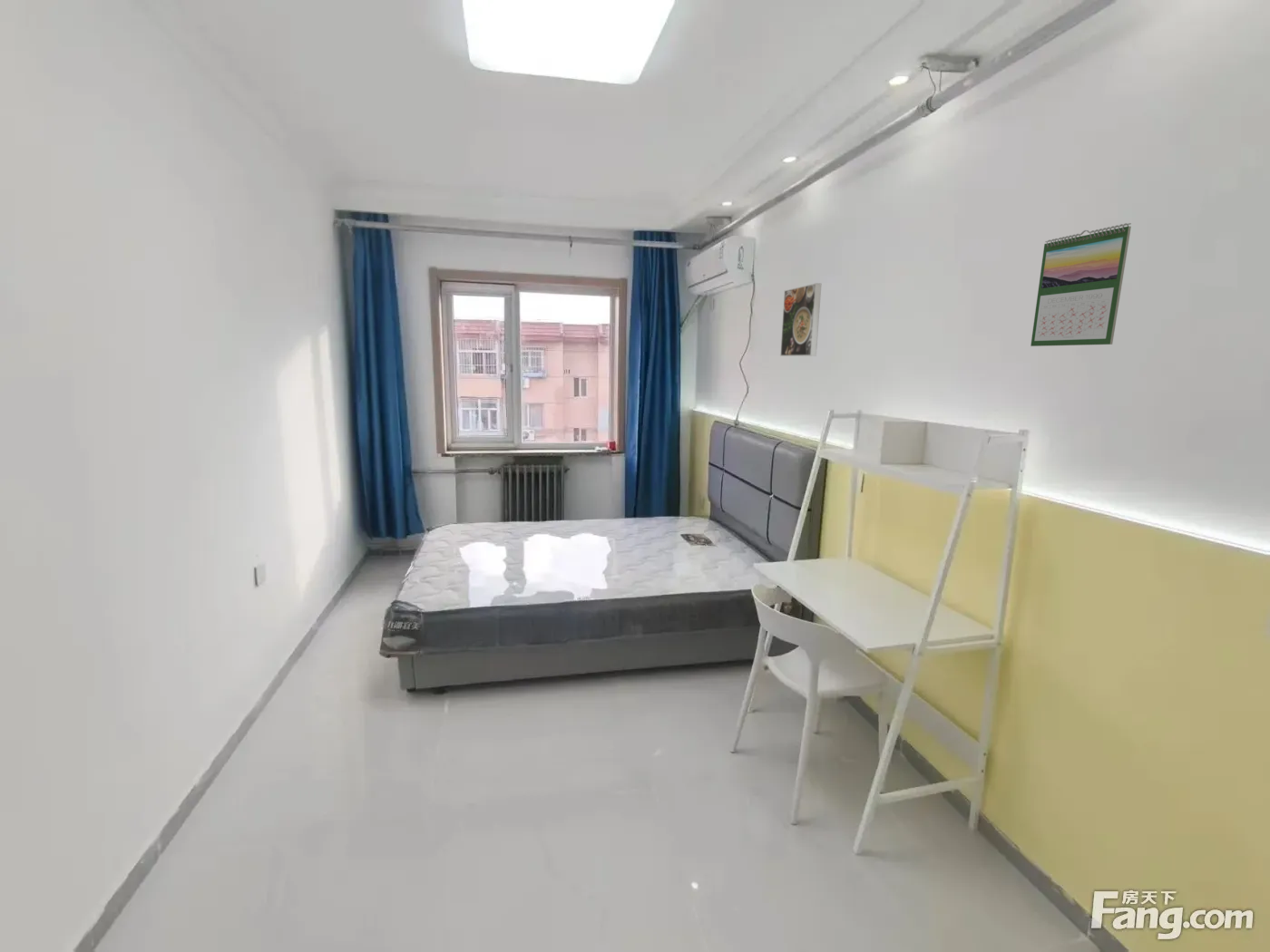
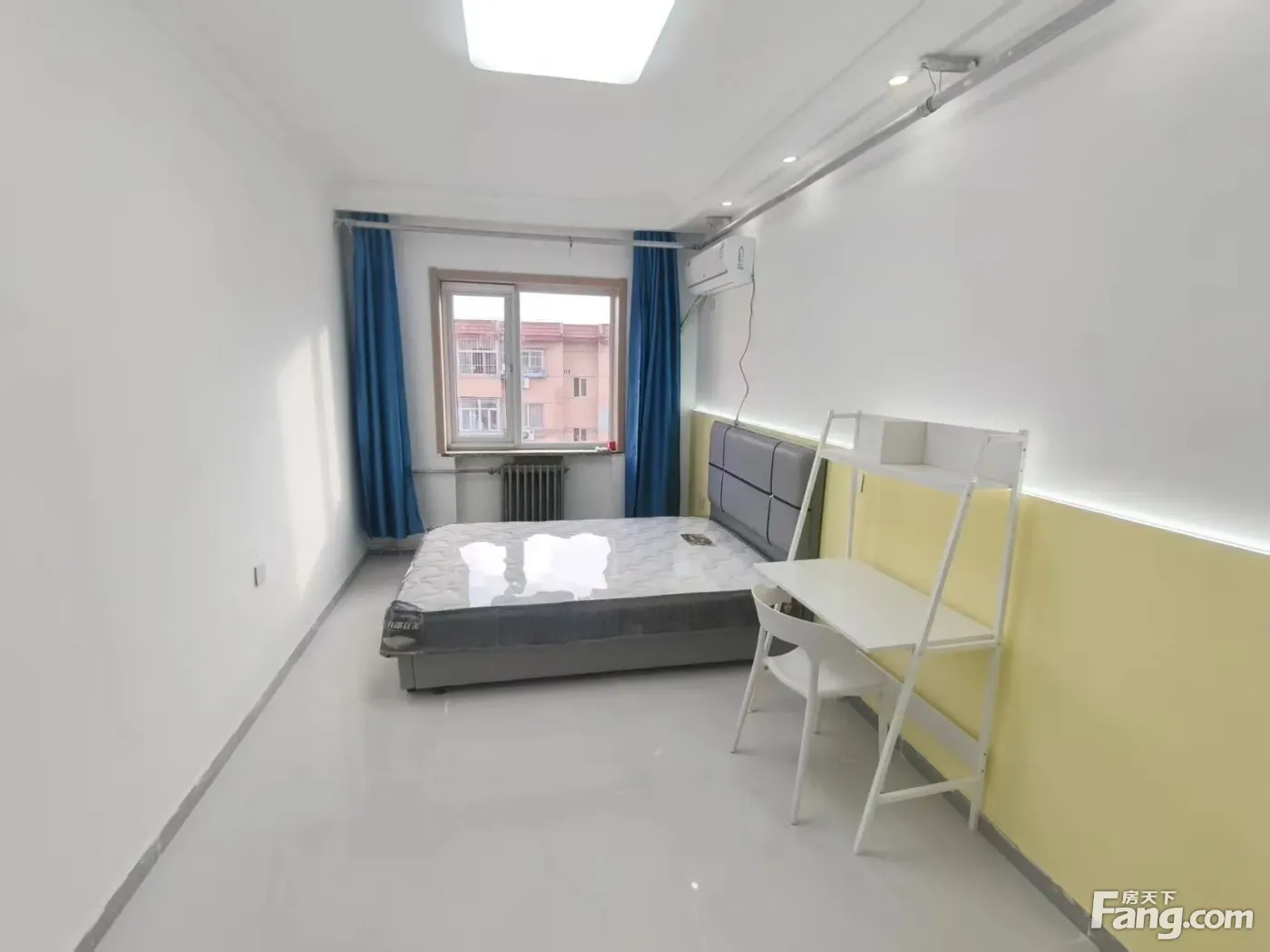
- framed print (799, 322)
- calendar (1077, 288)
